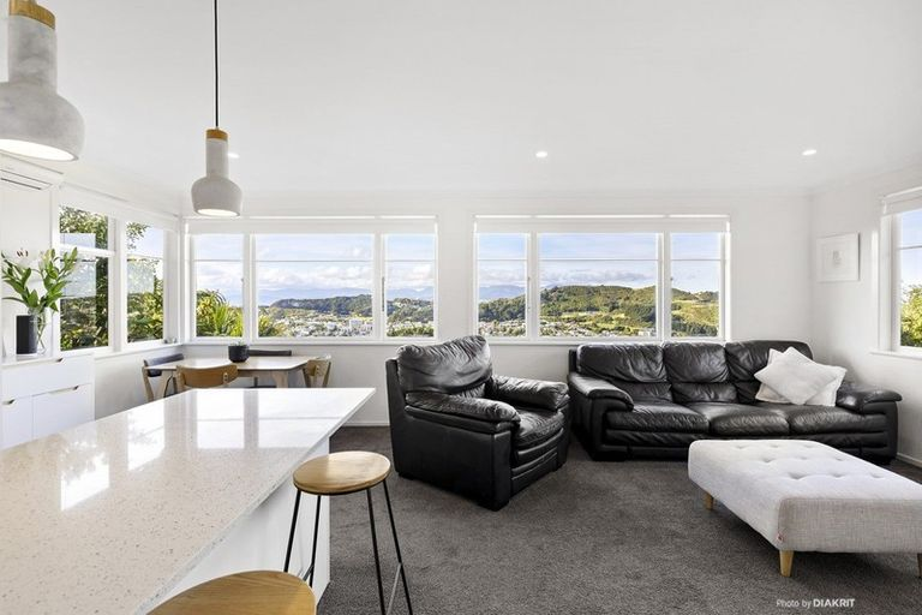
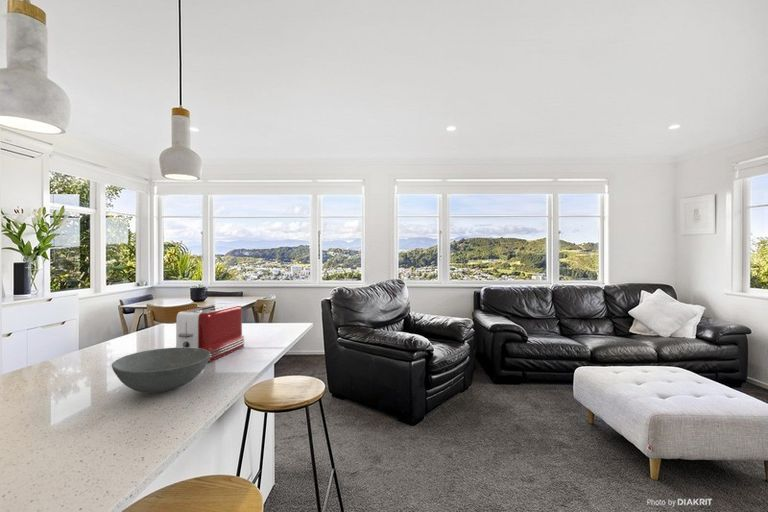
+ bowl (164, 371)
+ toaster (211, 330)
